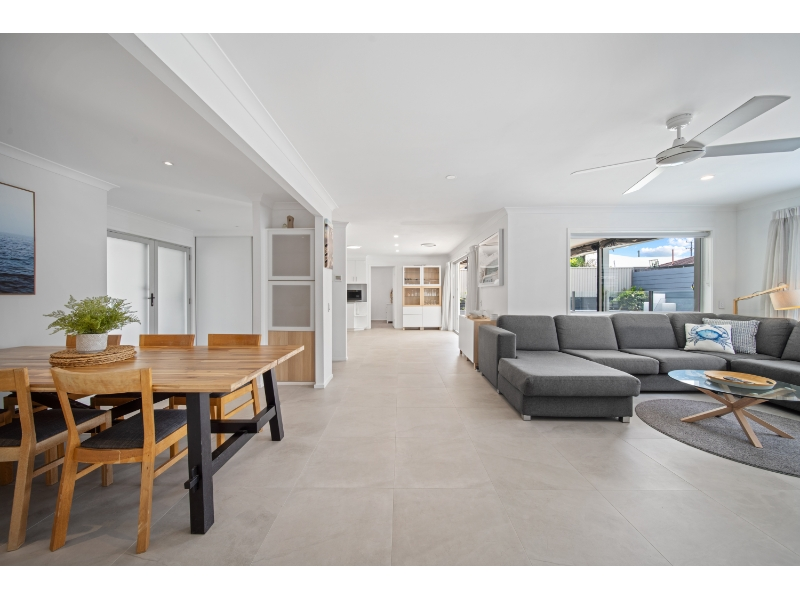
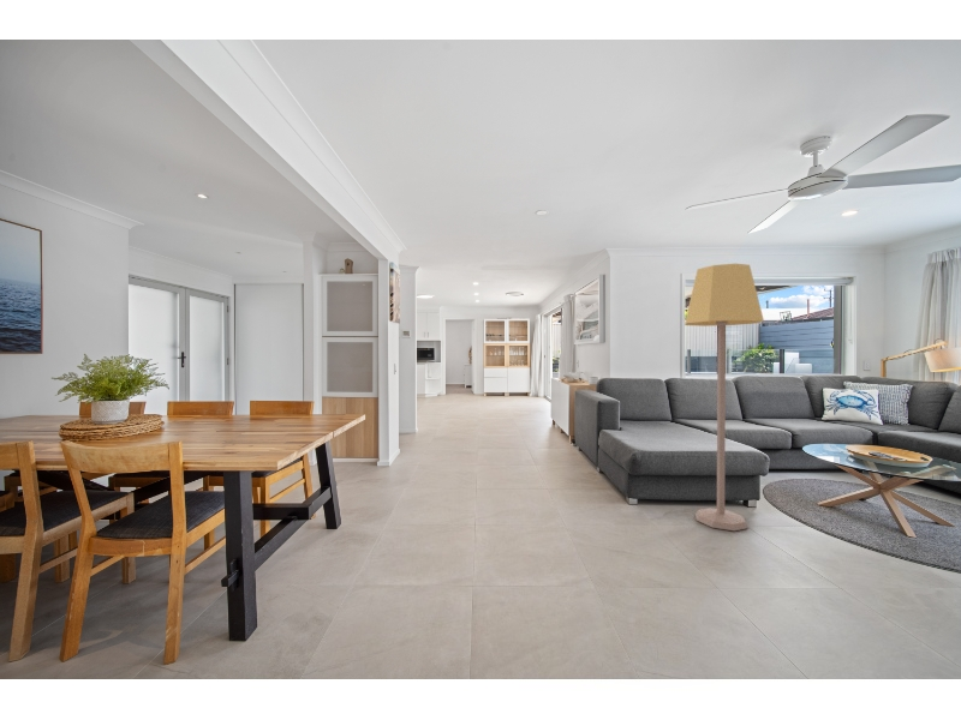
+ lamp (721, 395)
